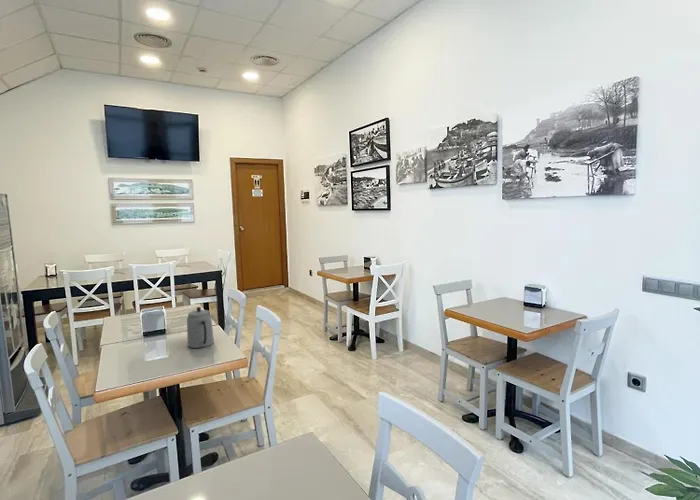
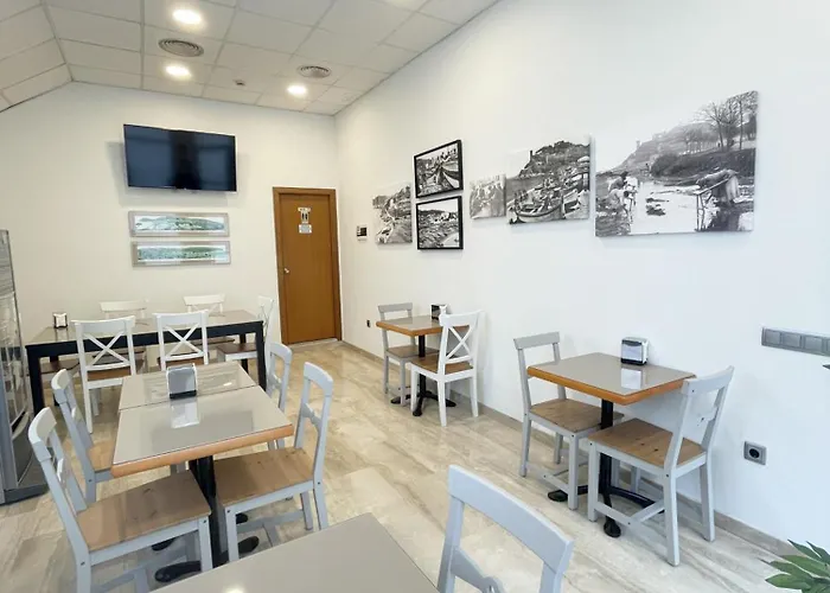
- teapot (199, 325)
